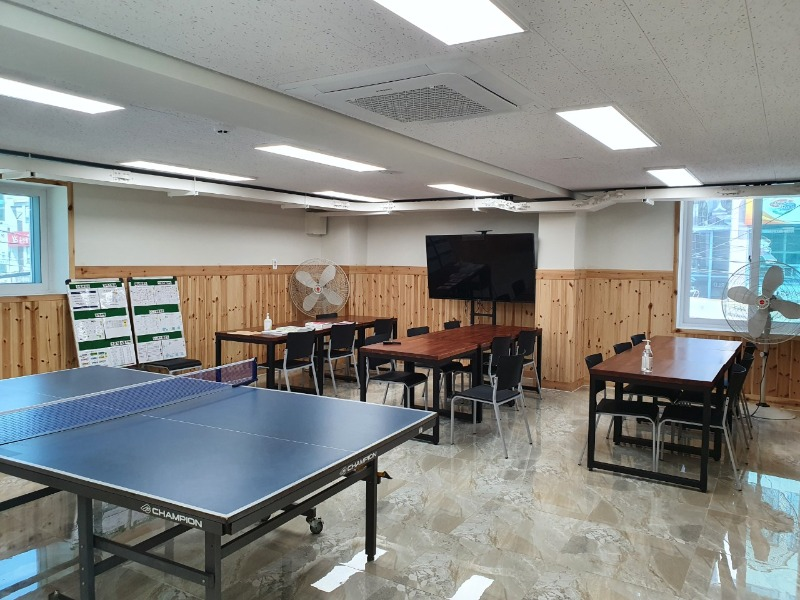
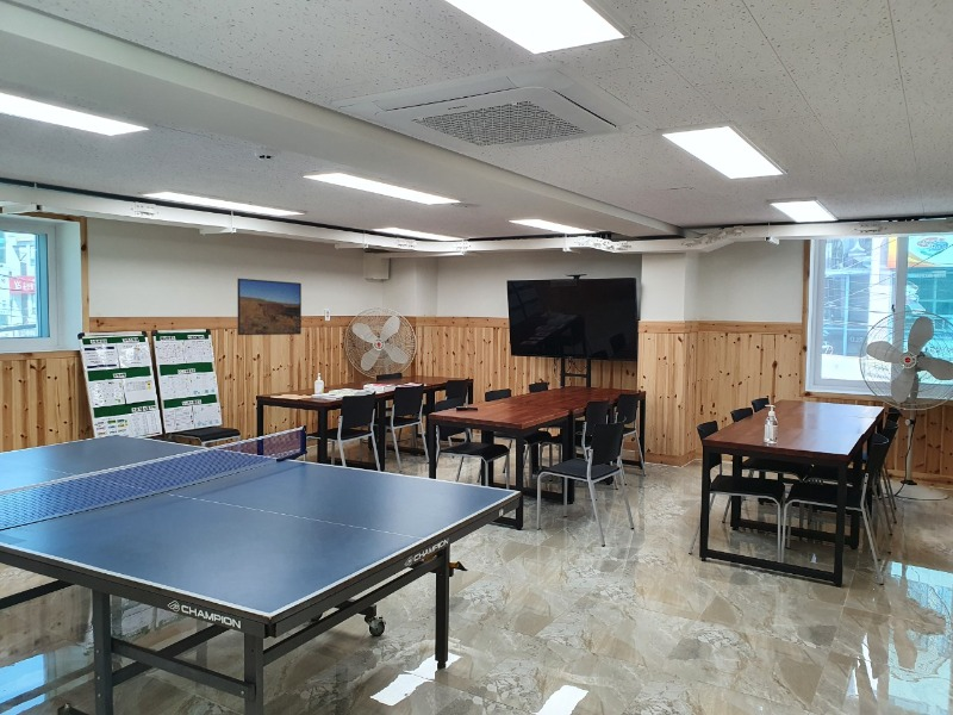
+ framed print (270, 307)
